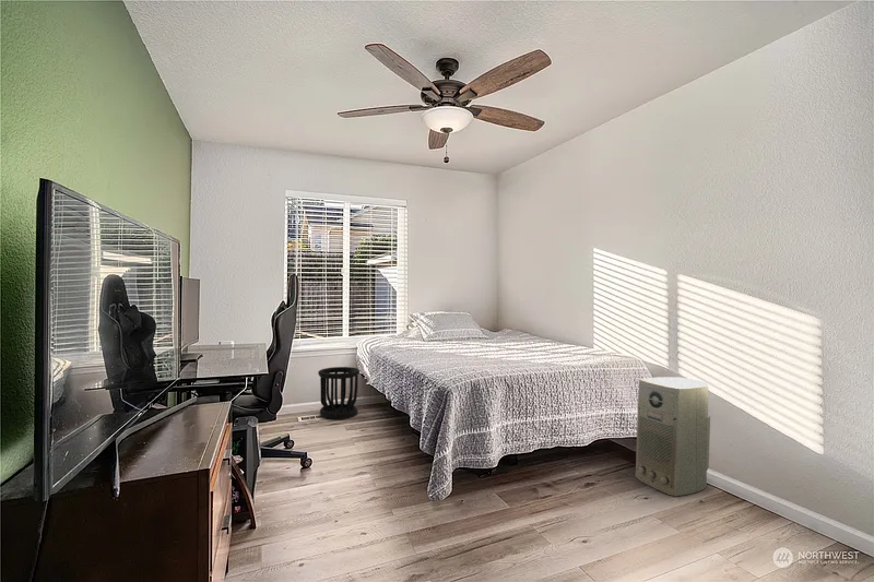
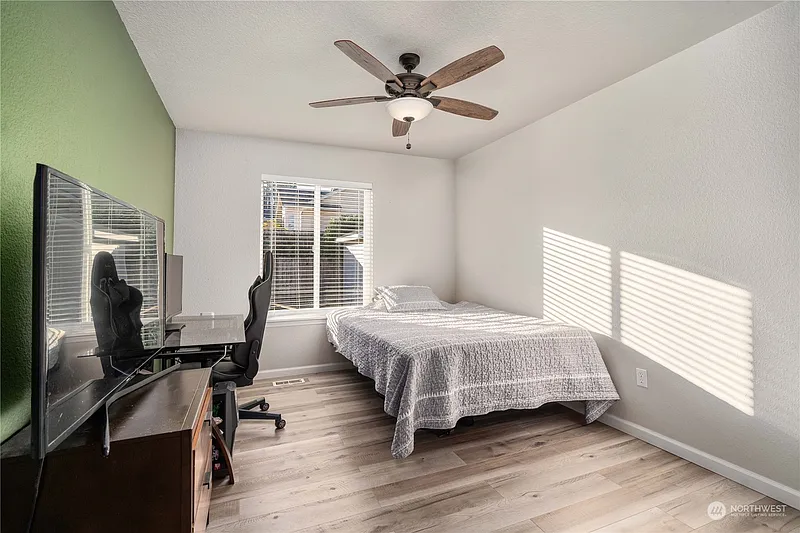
- air purifier (674, 431)
- wastebasket (336, 391)
